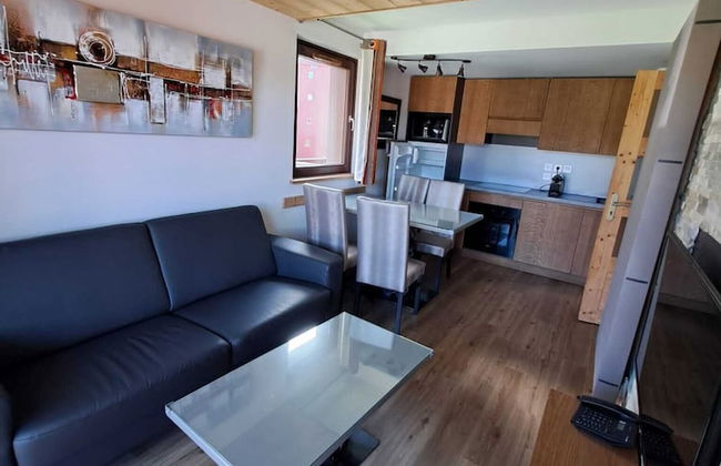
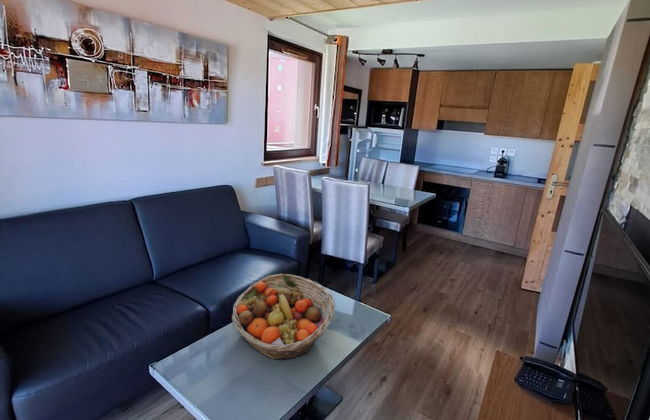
+ fruit basket (282, 314)
